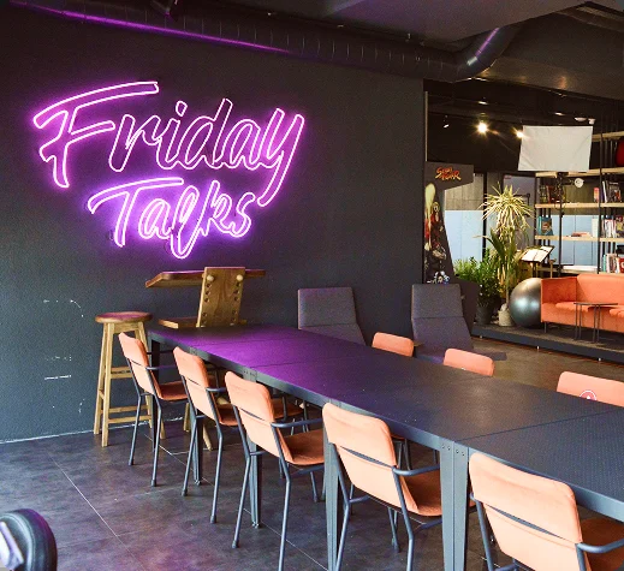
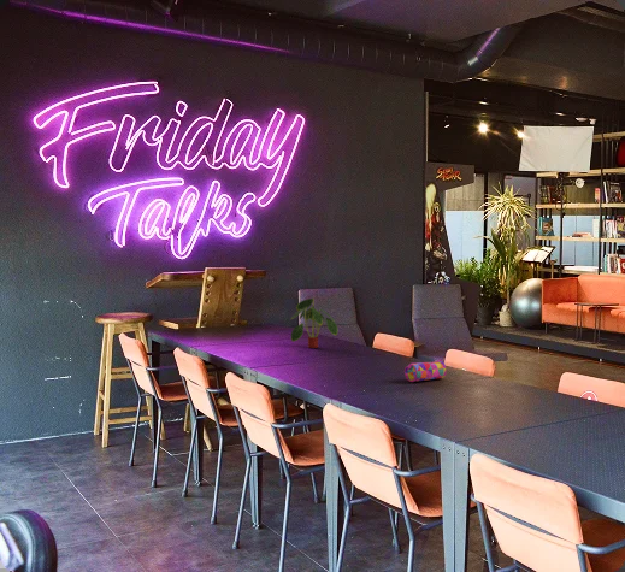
+ pencil case (425, 370)
+ plant (312, 324)
